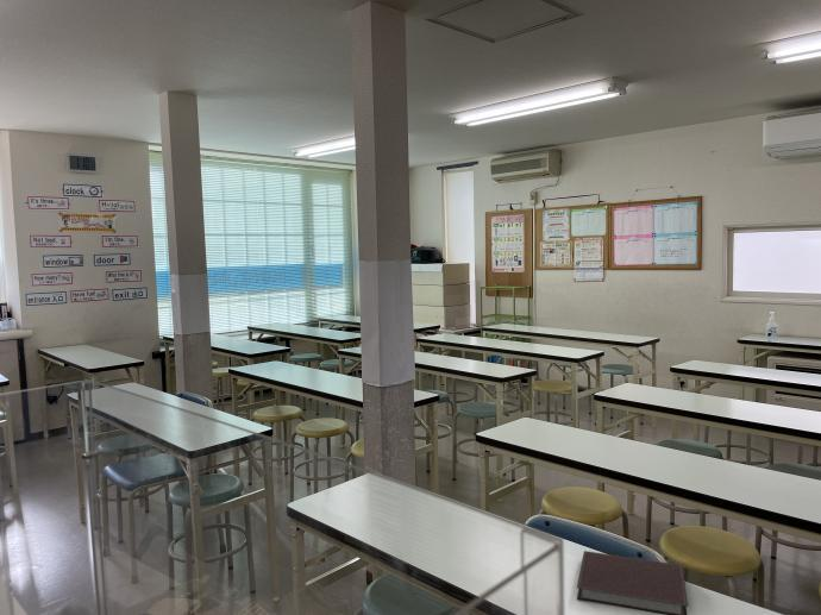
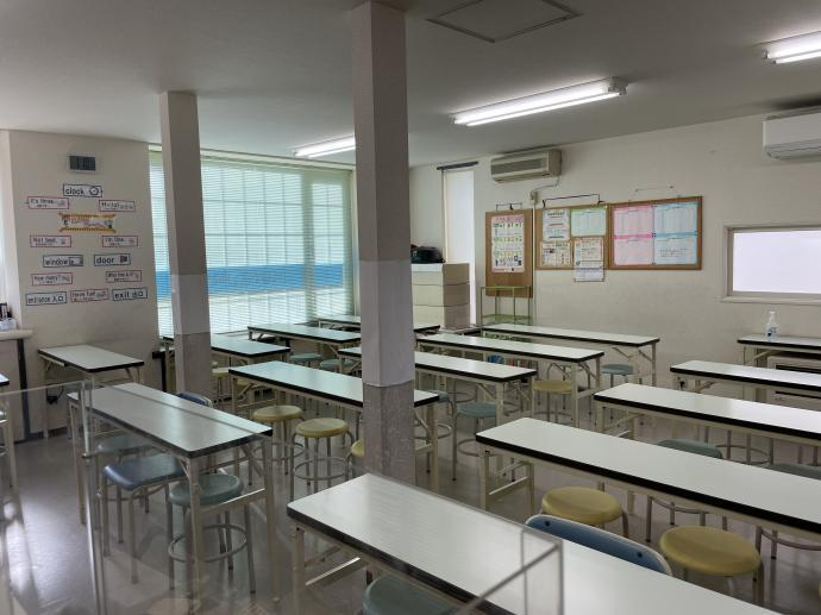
- notebook (631, 581)
